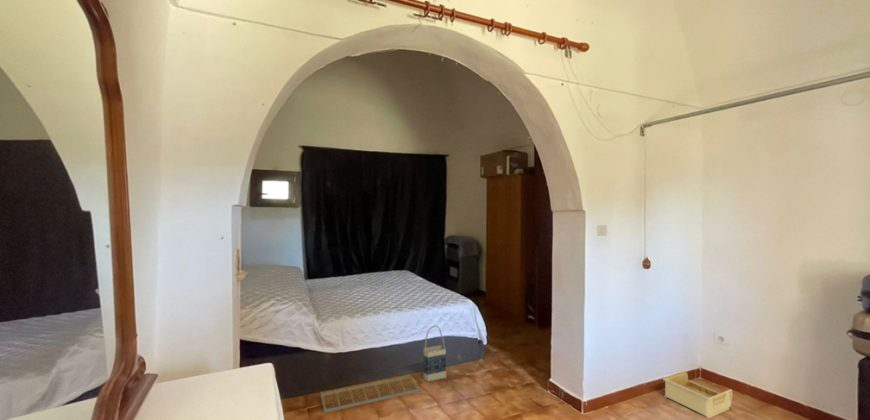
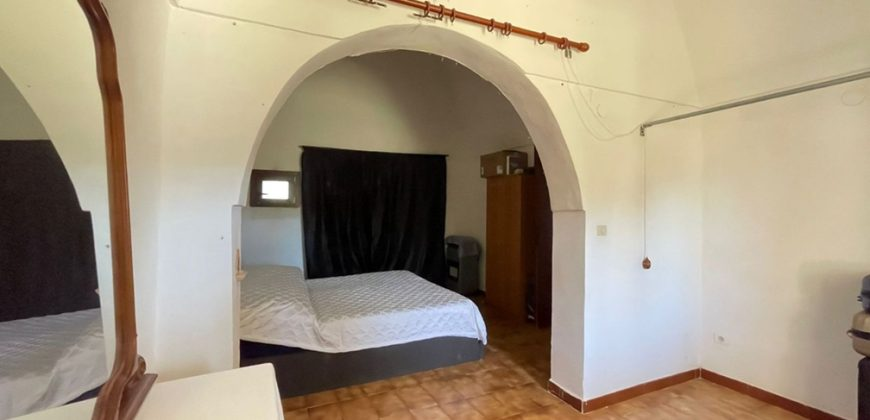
- bag (434, 351)
- storage bin (697, 392)
- woven basket (370, 391)
